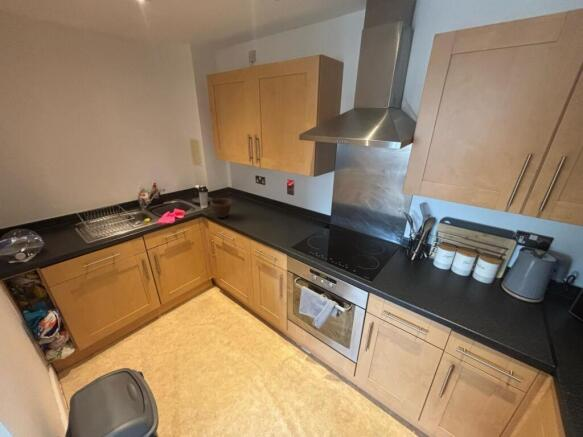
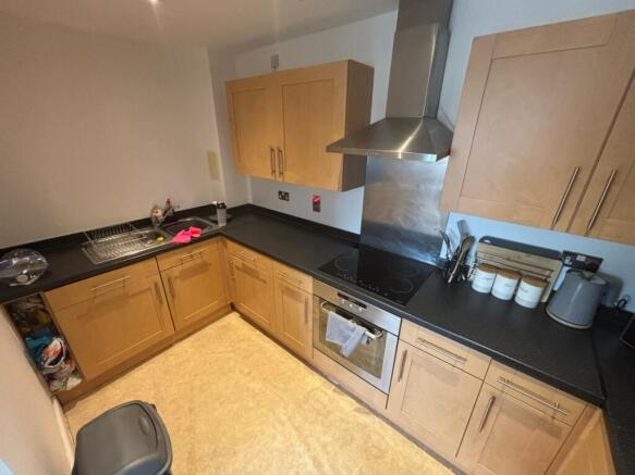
- bowl (221, 208)
